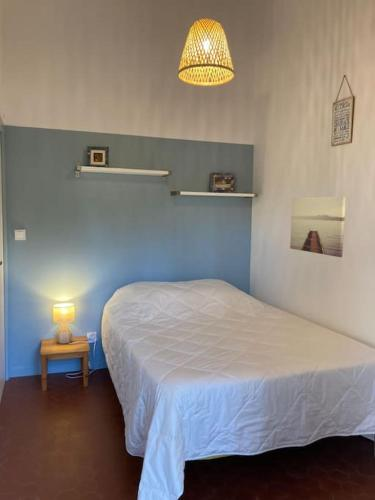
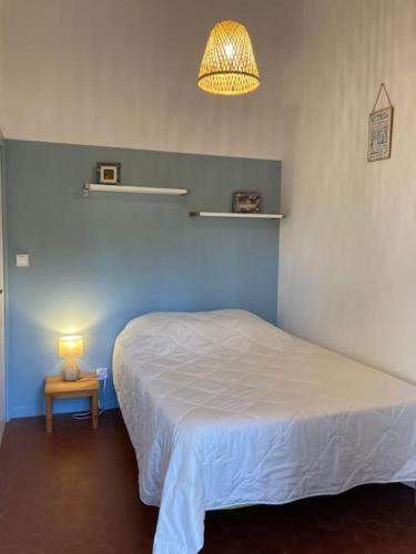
- wall art (315, 225)
